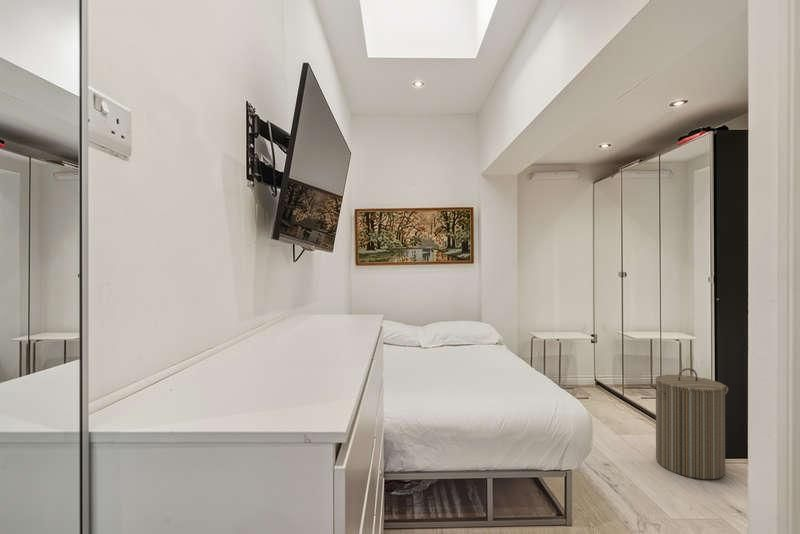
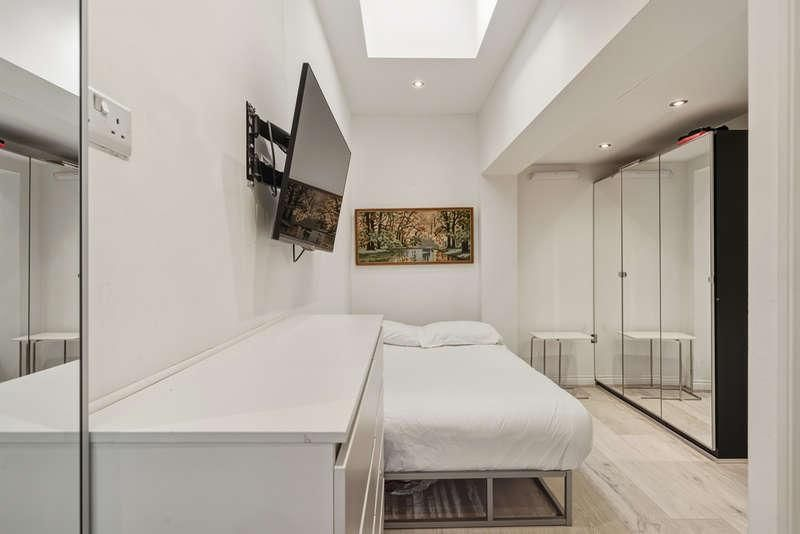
- laundry hamper (689, 417)
